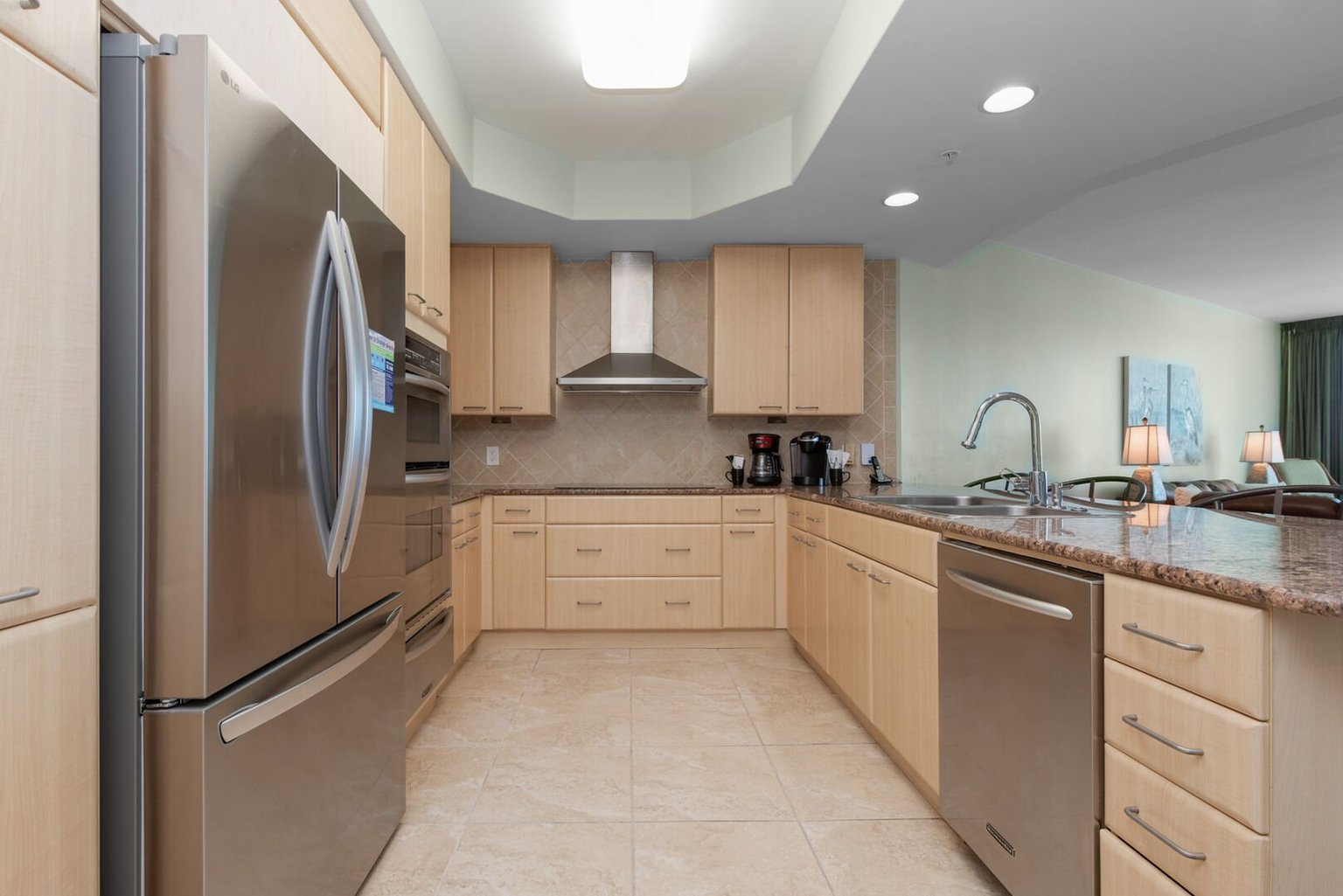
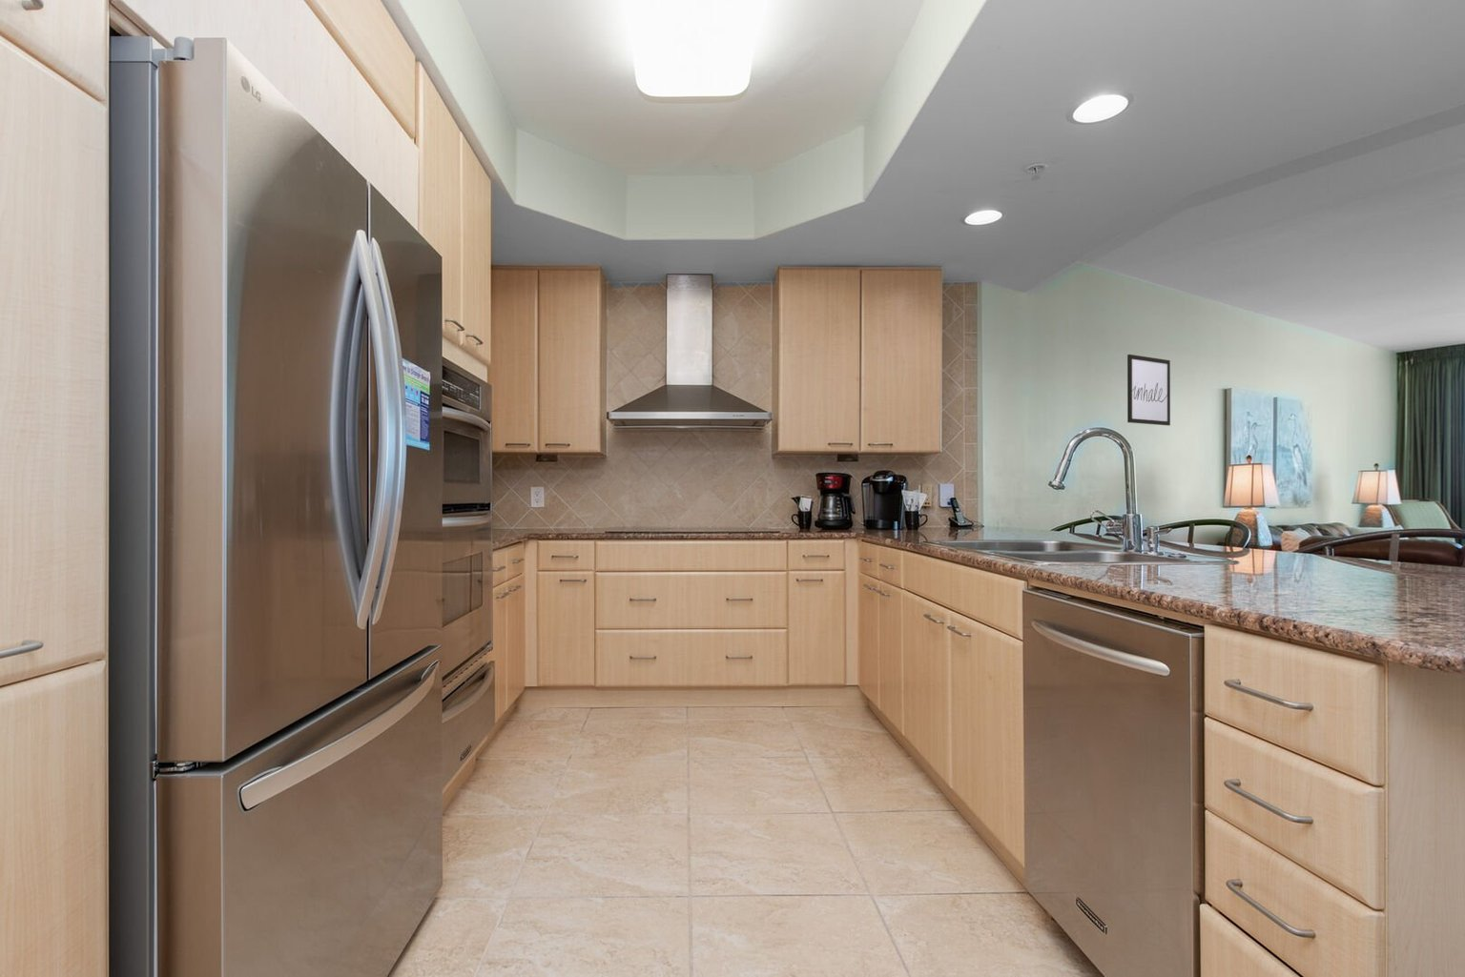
+ wall art (1149, 390)
